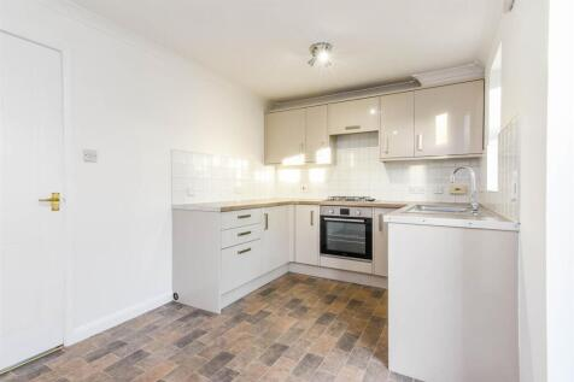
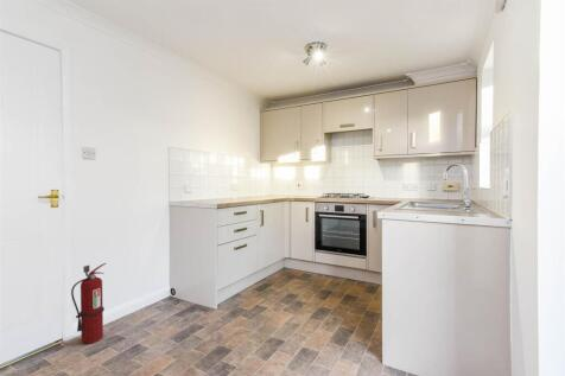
+ fire extinguisher (89, 302)
